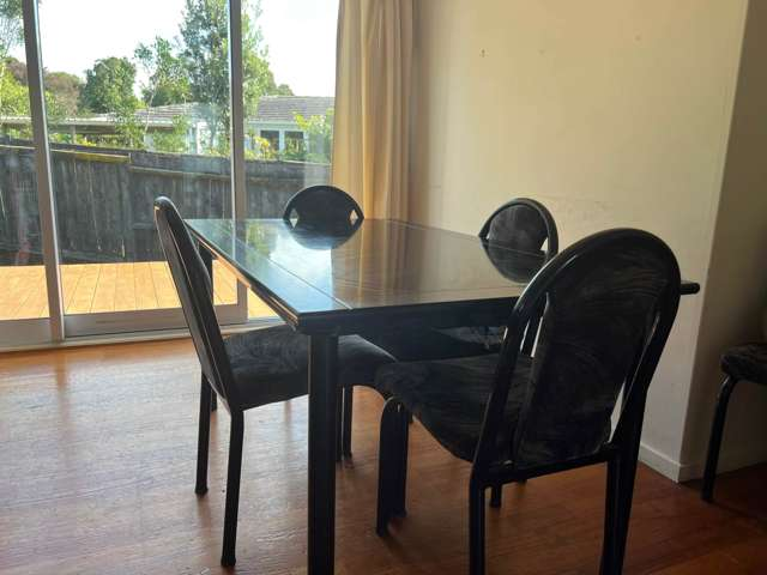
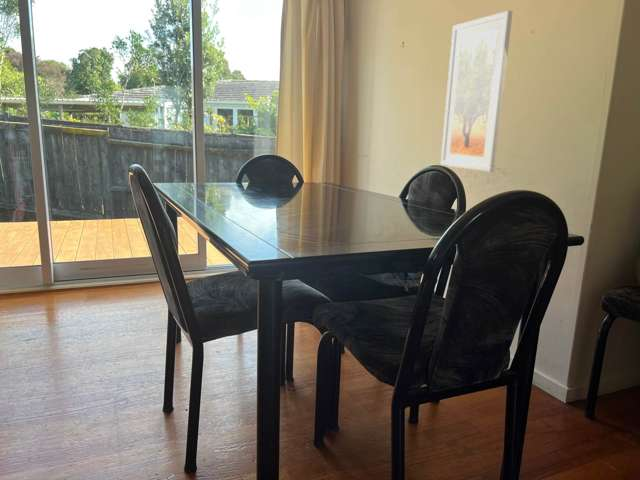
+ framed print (472, 96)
